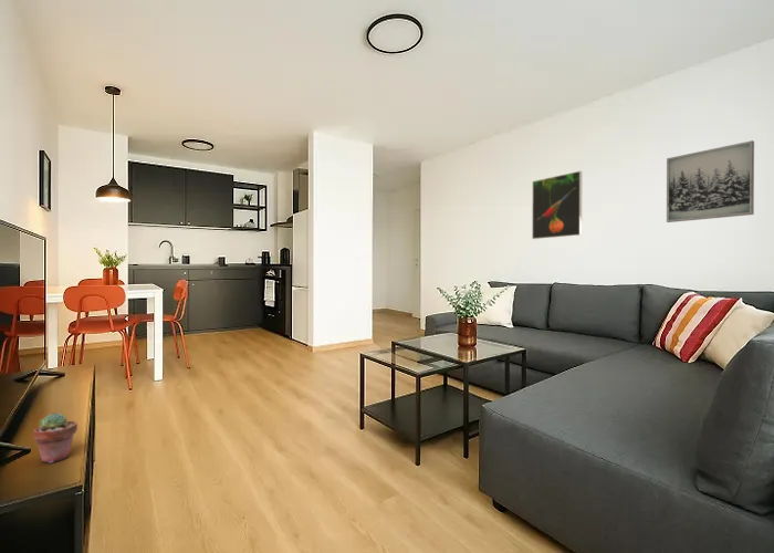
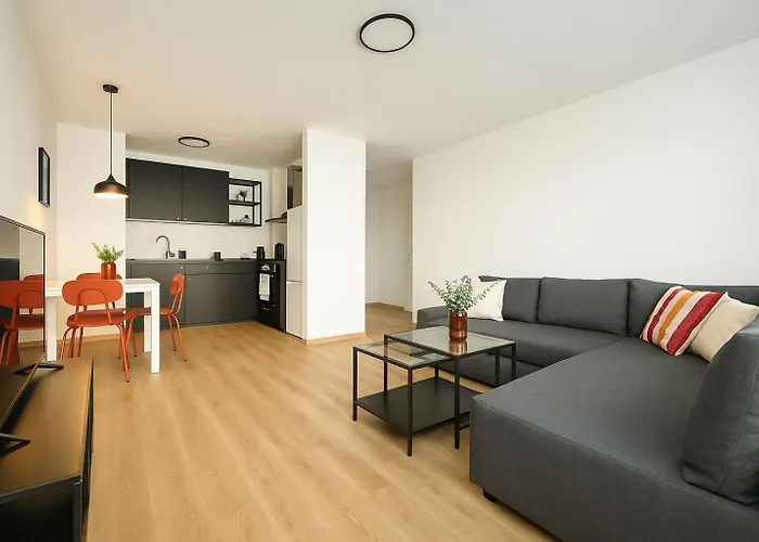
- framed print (555, 207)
- wall art (707, 184)
- potted succulent (55, 435)
